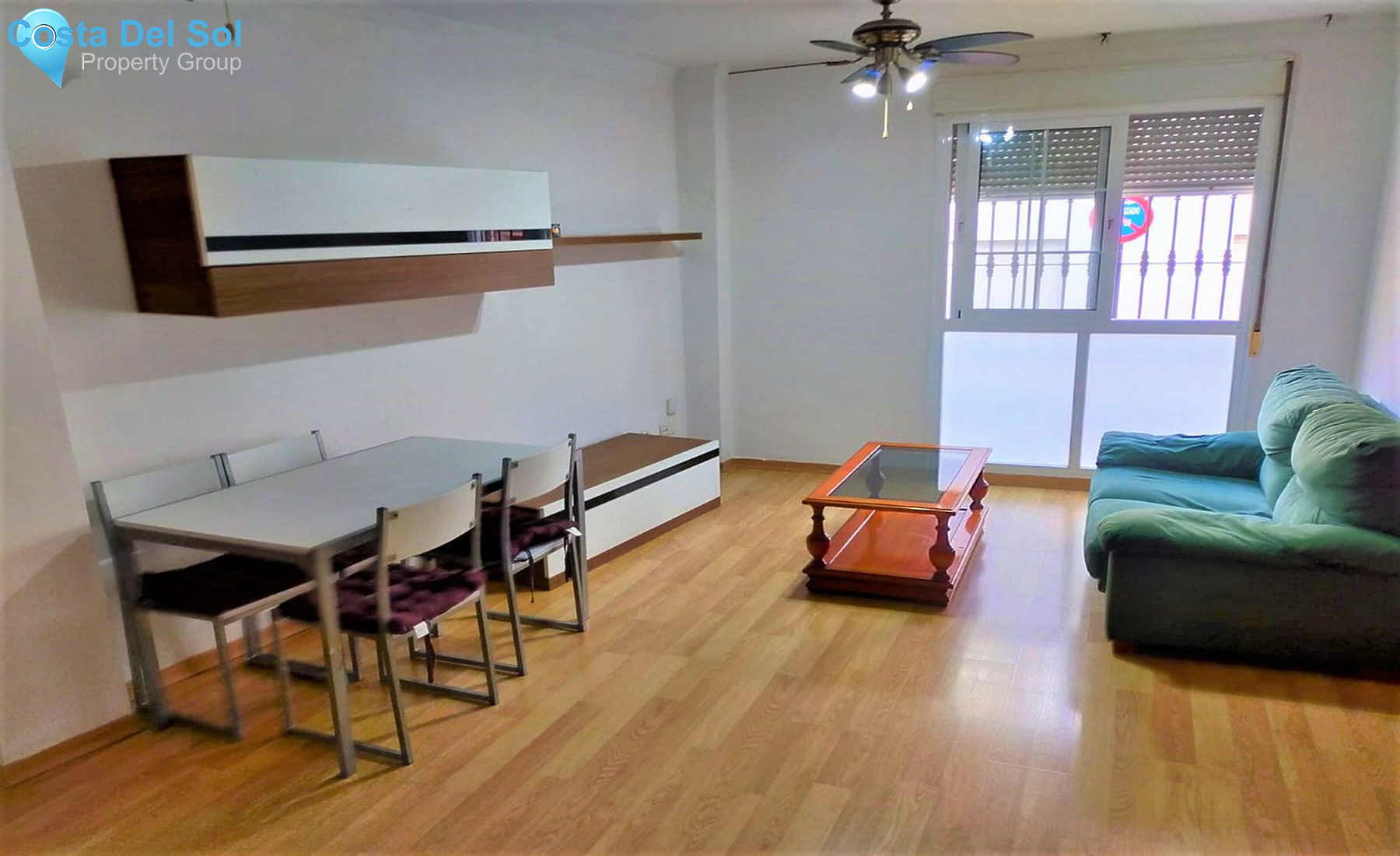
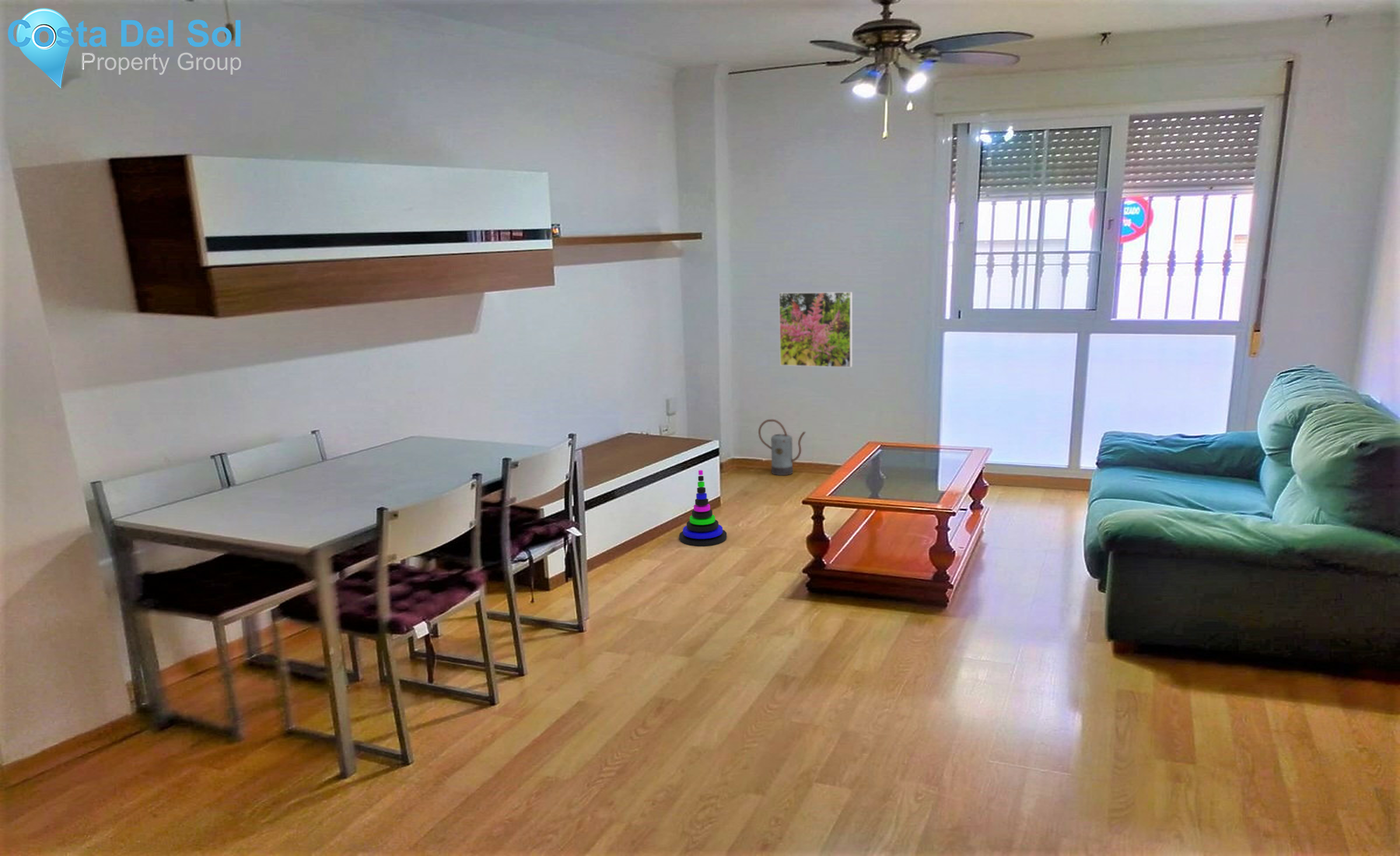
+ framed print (815, 329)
+ stacking toy (702, 504)
+ watering can (782, 446)
